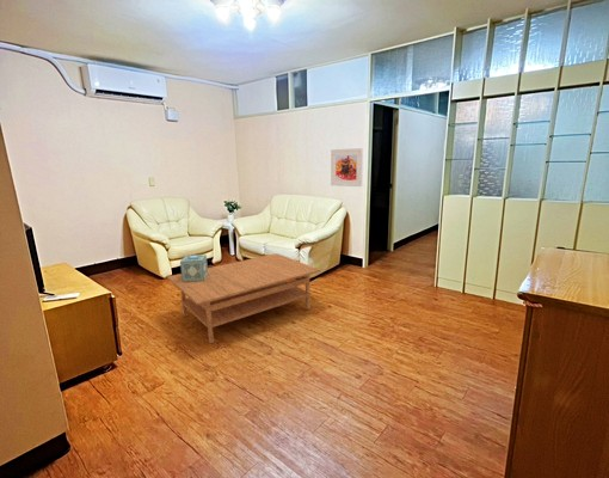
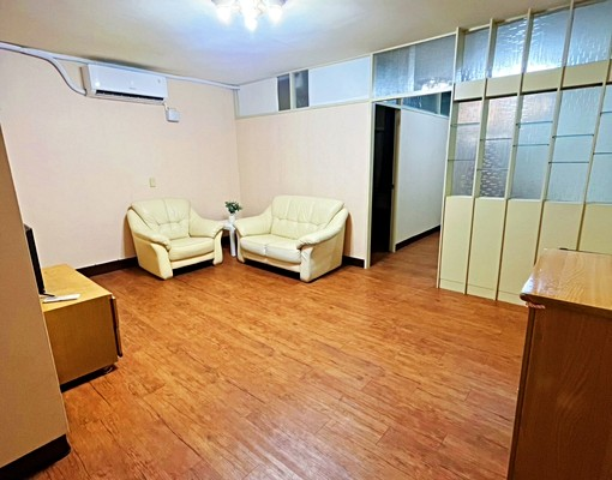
- decorative box (193, 266)
- coffee table (246, 293)
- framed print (345, 167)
